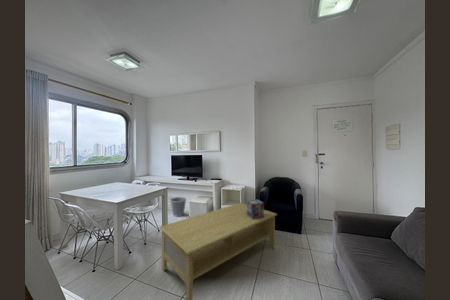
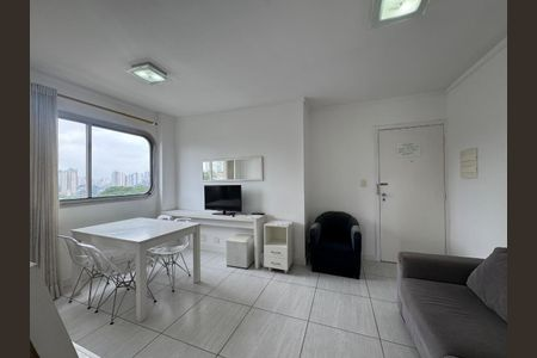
- decorative box (255, 208)
- coffee table (223, 238)
- wastebasket (178, 206)
